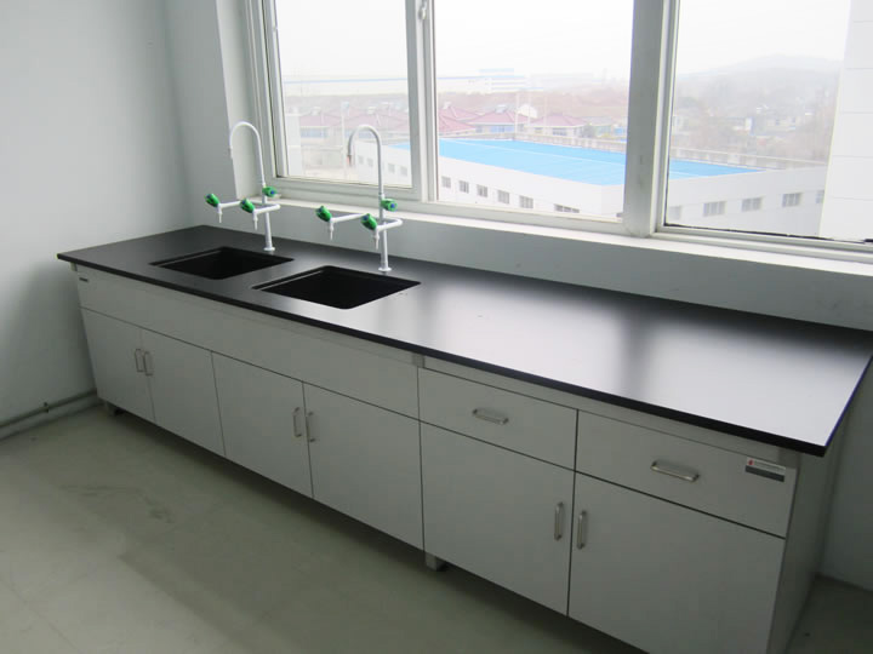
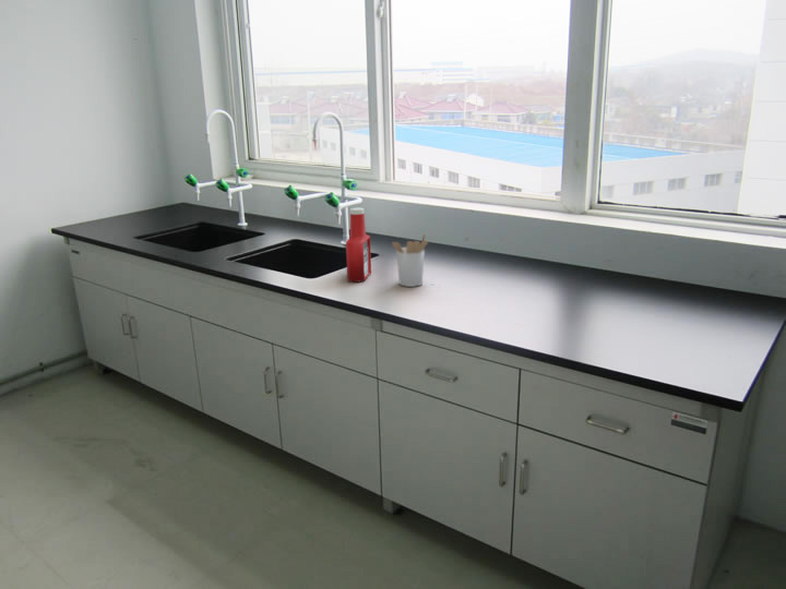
+ soap bottle (358, 242)
+ utensil holder (413, 260)
